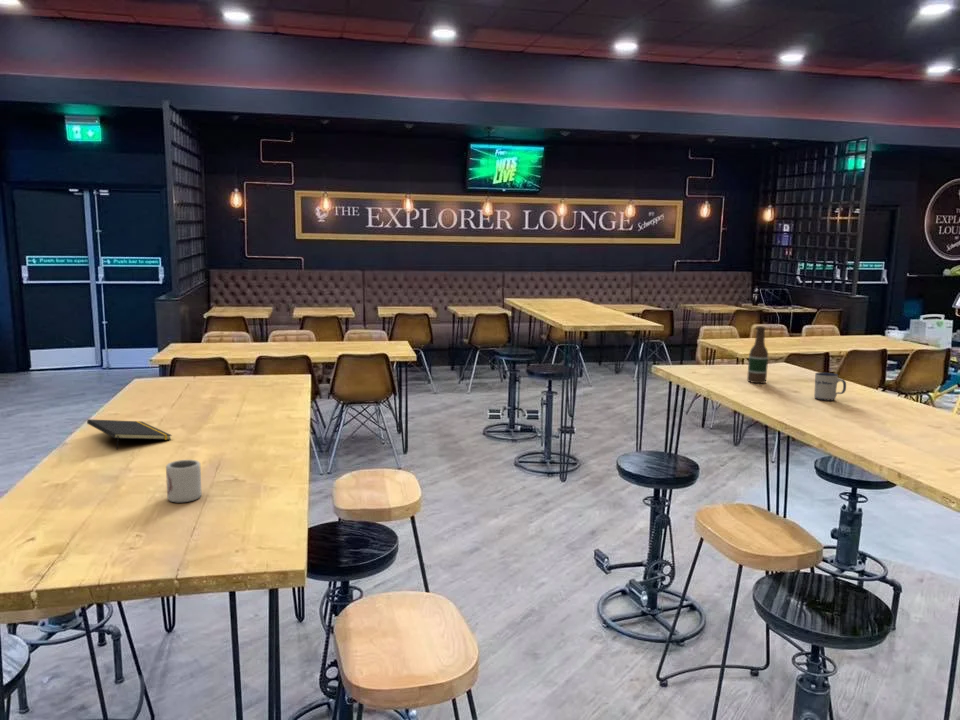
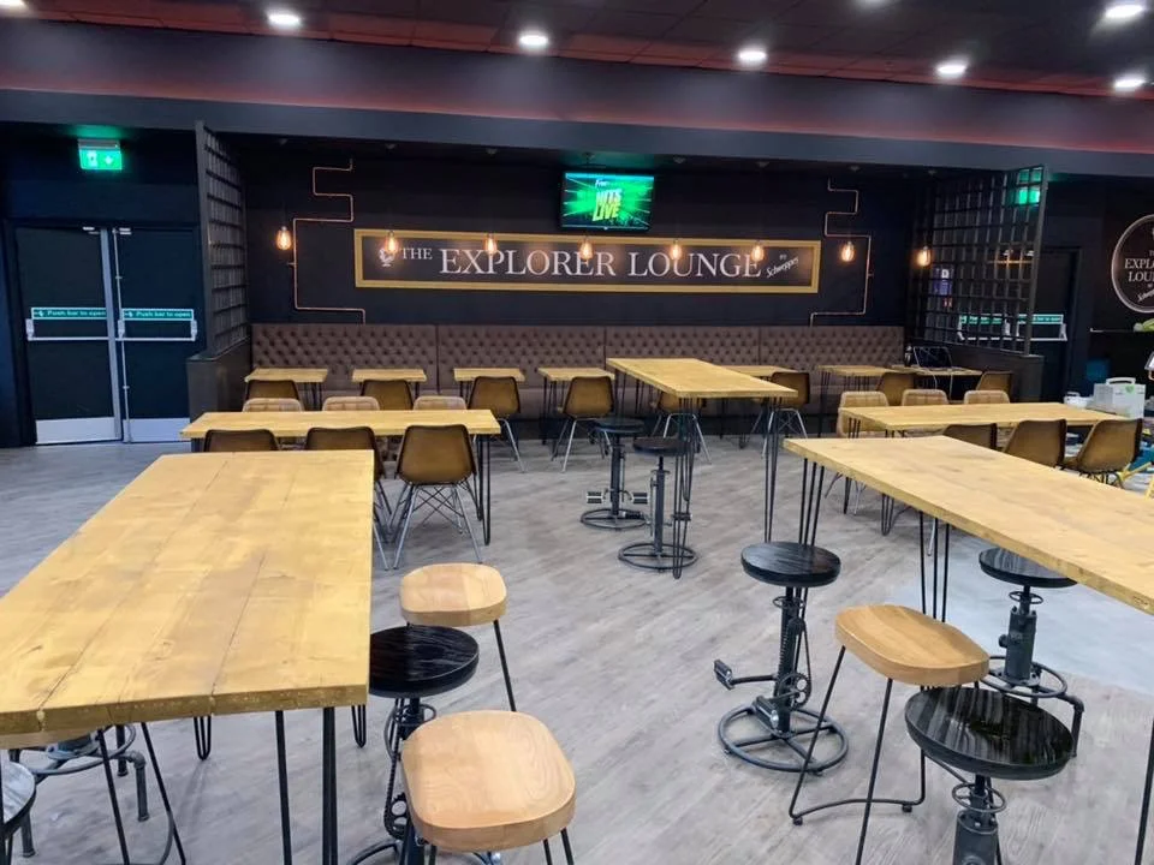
- notepad (129, 429)
- cup (183, 479)
- mug (829, 387)
- beer bottle (758, 354)
